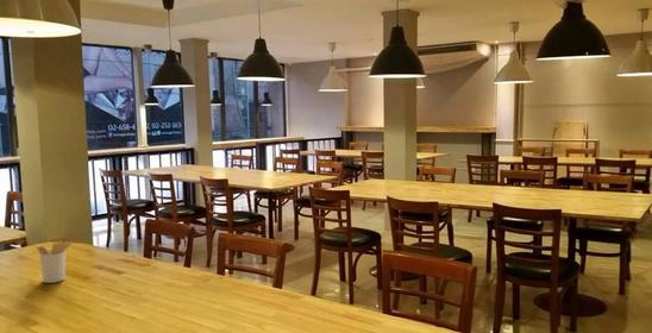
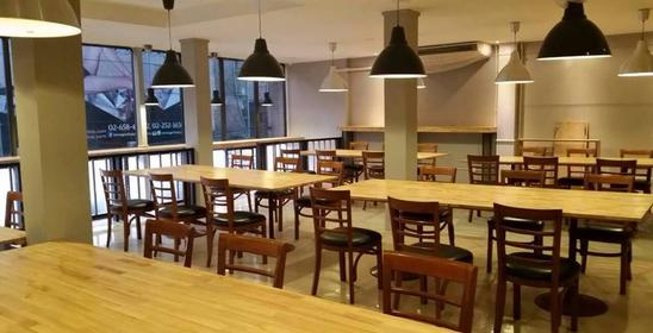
- utensil holder (56, 259)
